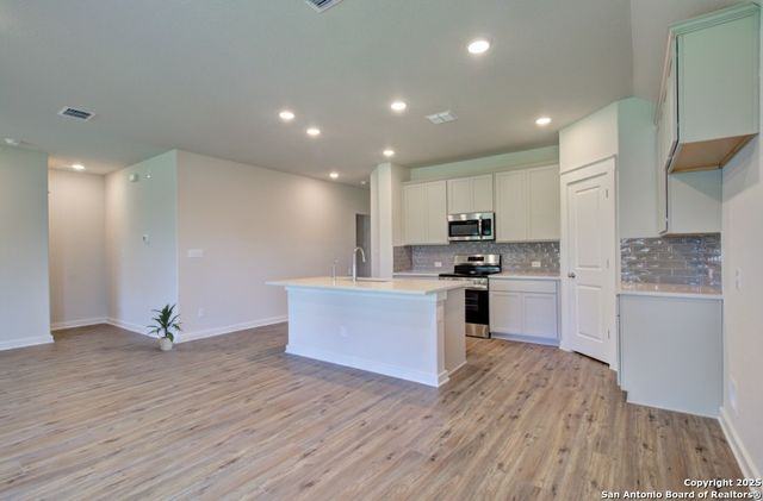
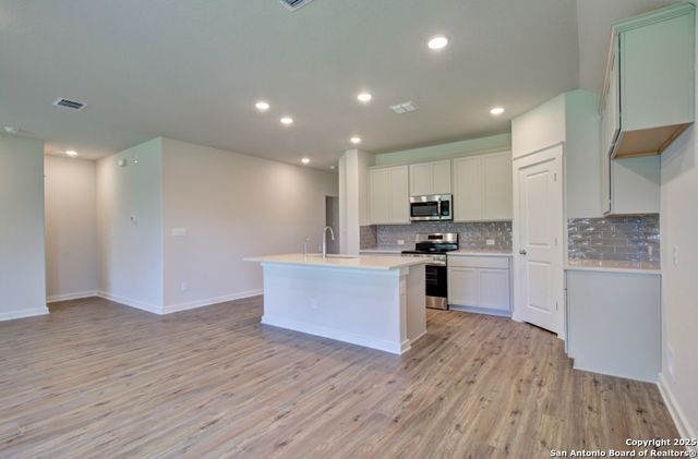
- indoor plant (165, 326)
